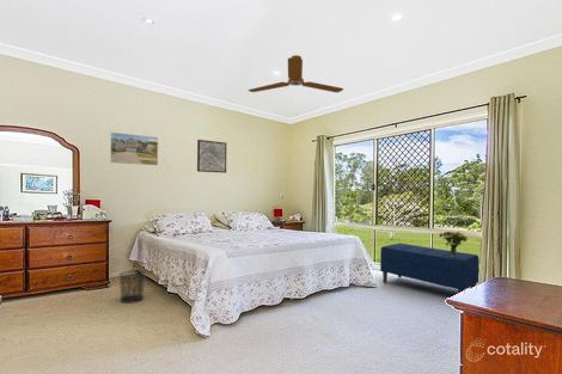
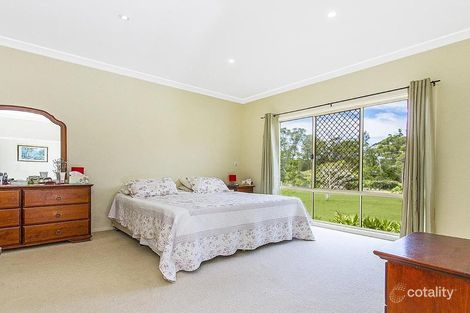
- wall art (212, 157)
- ceiling fan (295, 66)
- waste bin (132, 286)
- bench (426, 269)
- bouquet (453, 244)
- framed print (135, 149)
